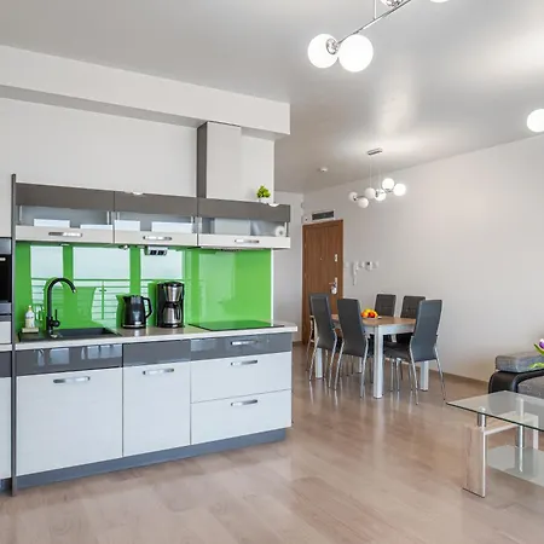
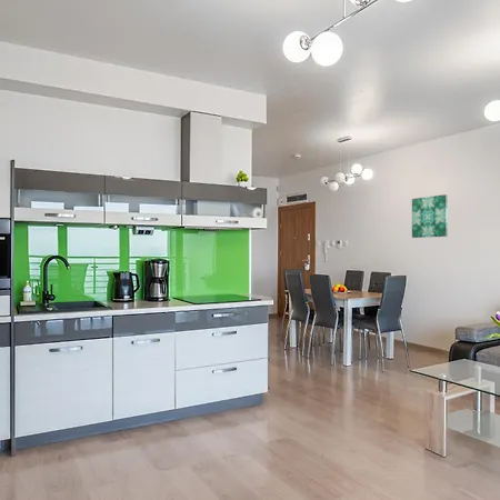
+ wall art (429, 217)
